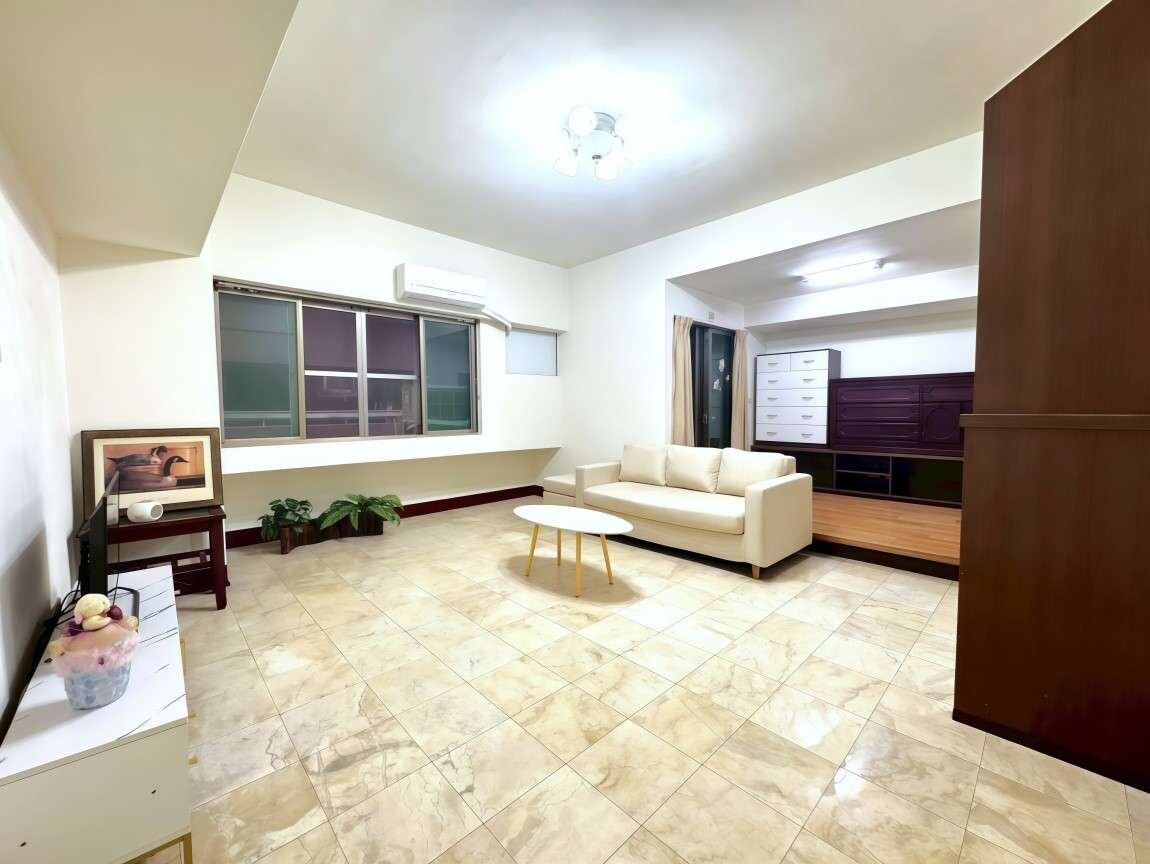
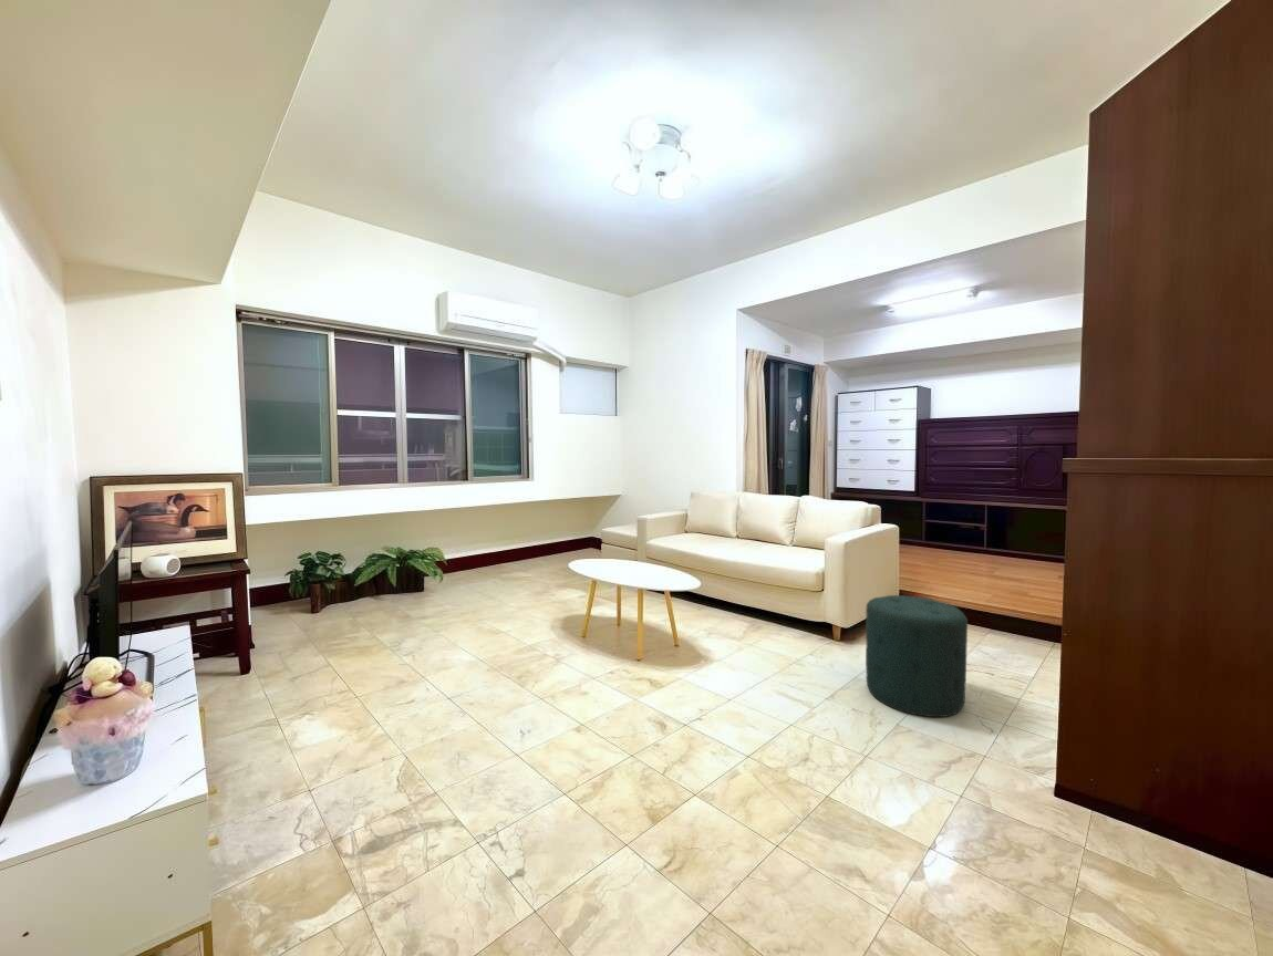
+ ottoman (913, 650)
